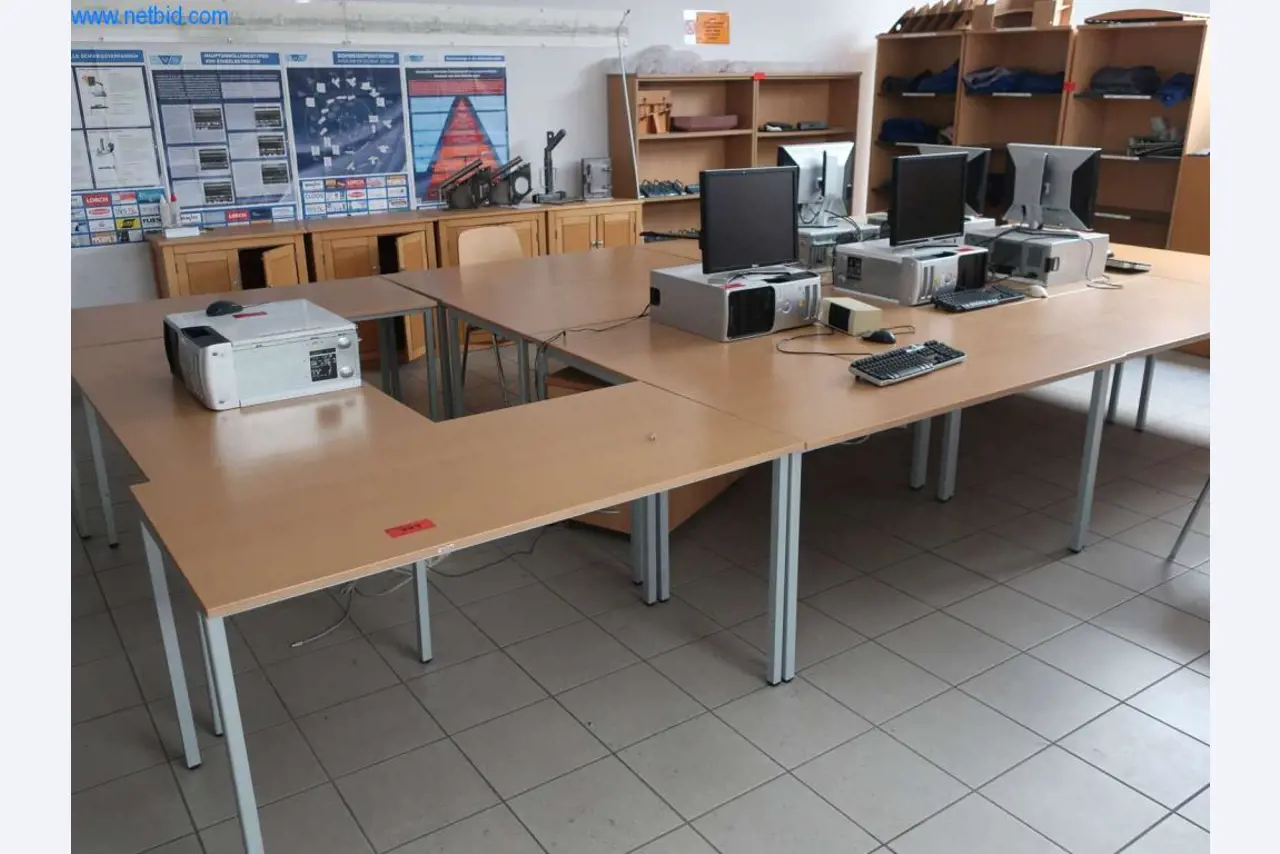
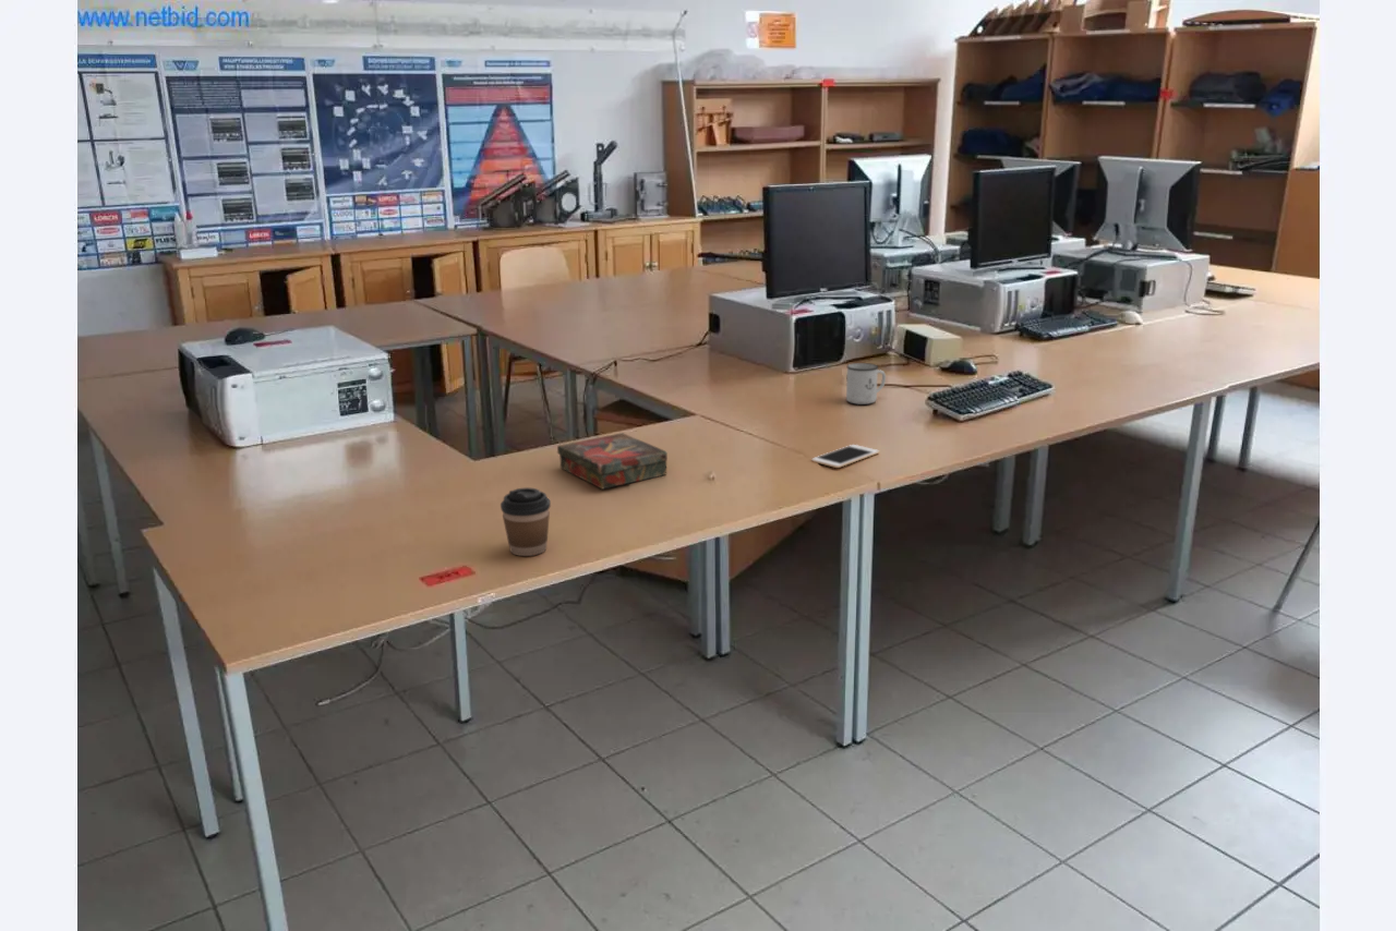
+ mug (867, 383)
+ cell phone (845, 456)
+ coffee cup (526, 519)
+ book (612, 459)
